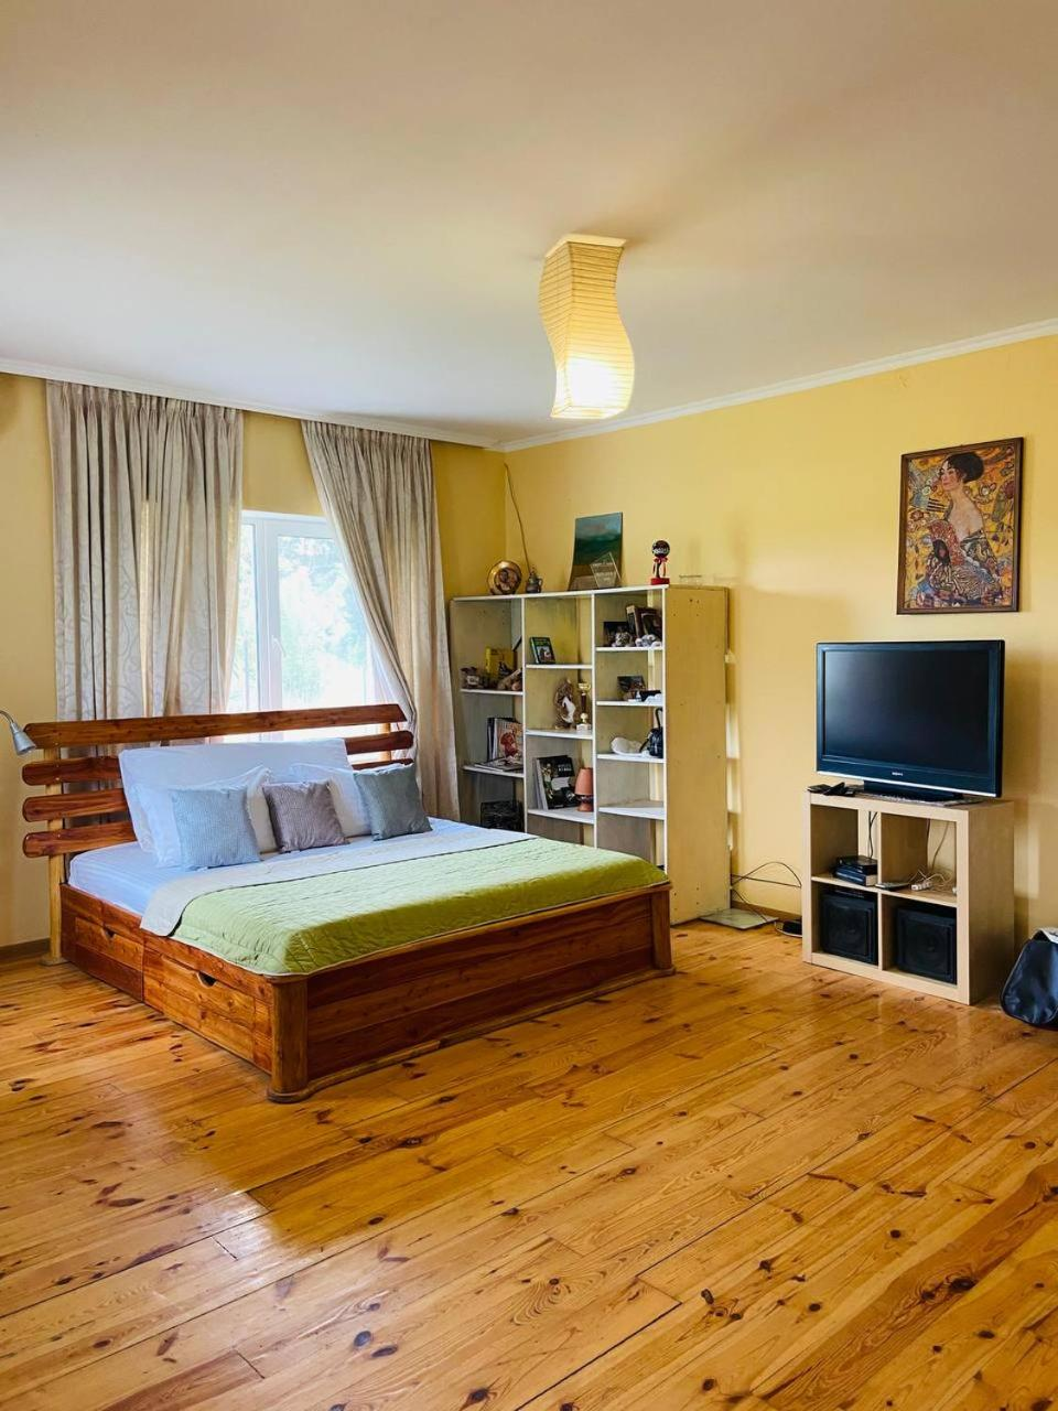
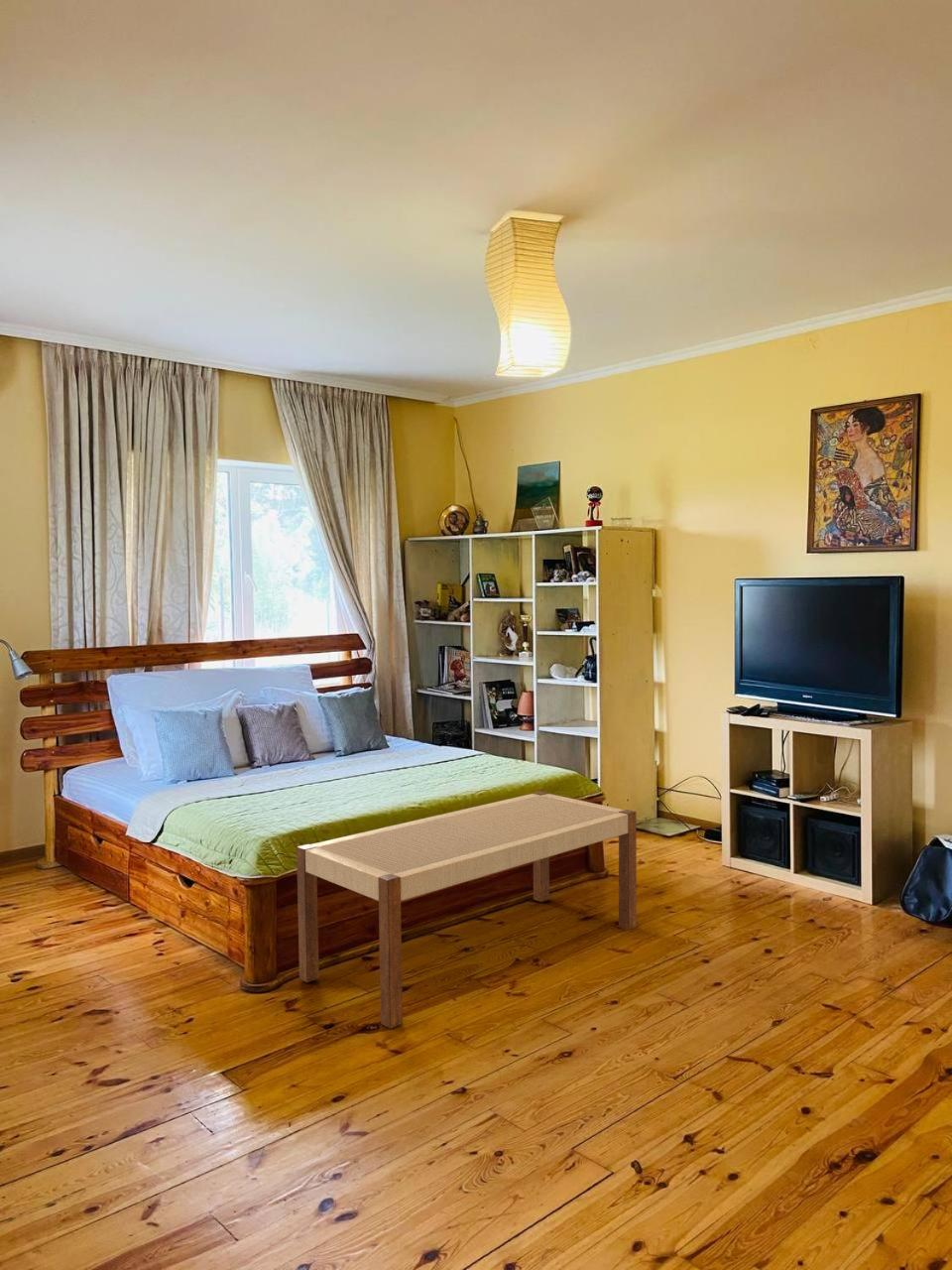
+ bench (475, 878)
